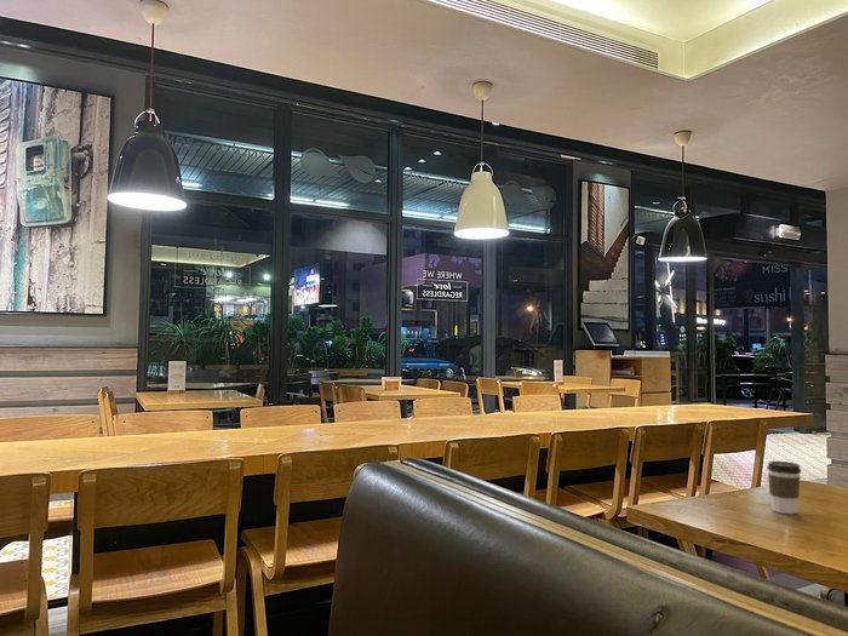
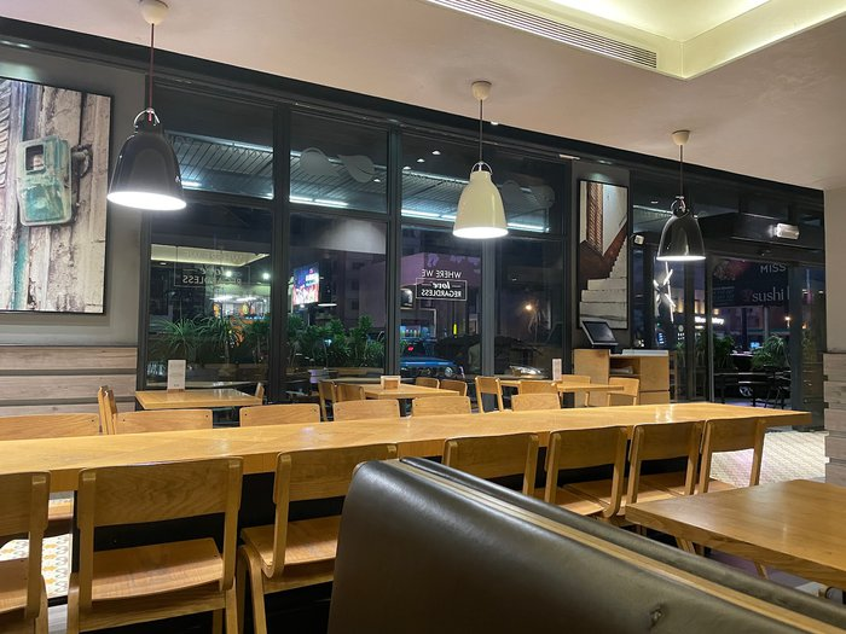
- coffee cup (784, 487)
